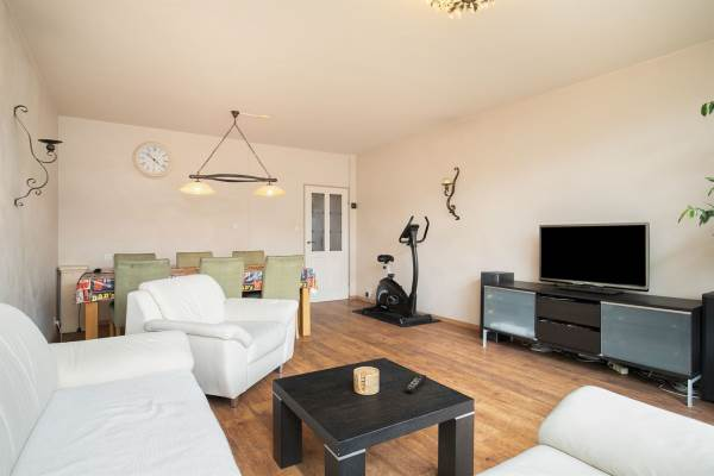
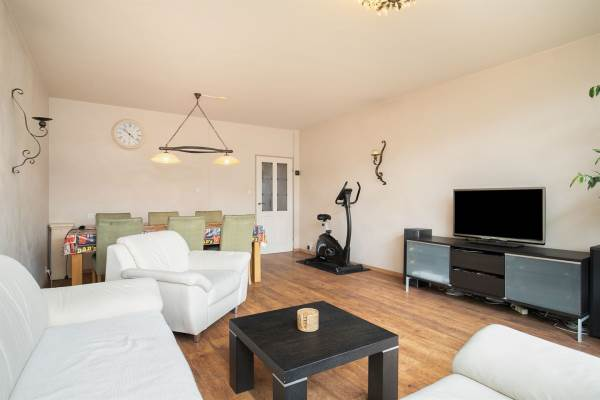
- remote control (415, 382)
